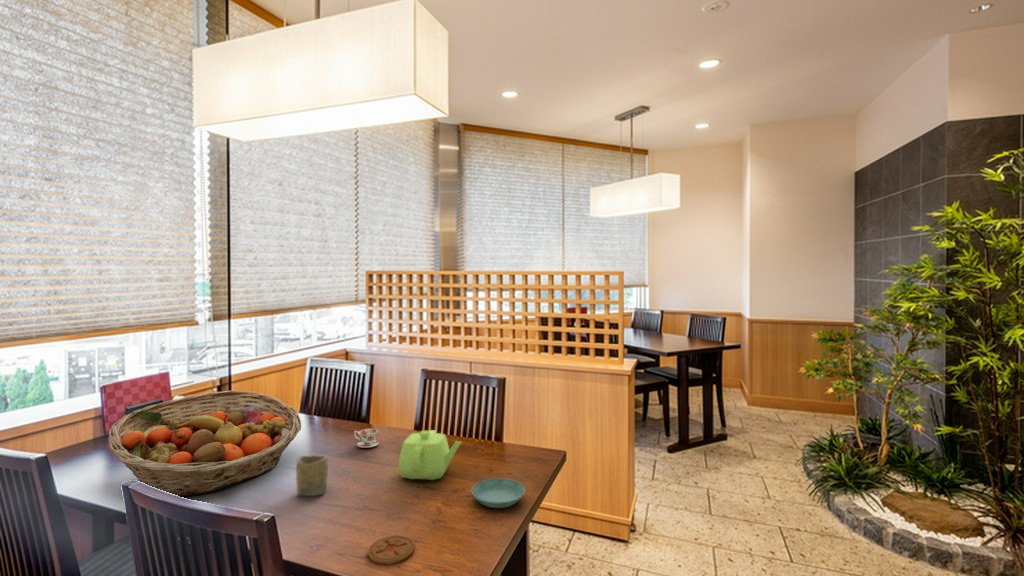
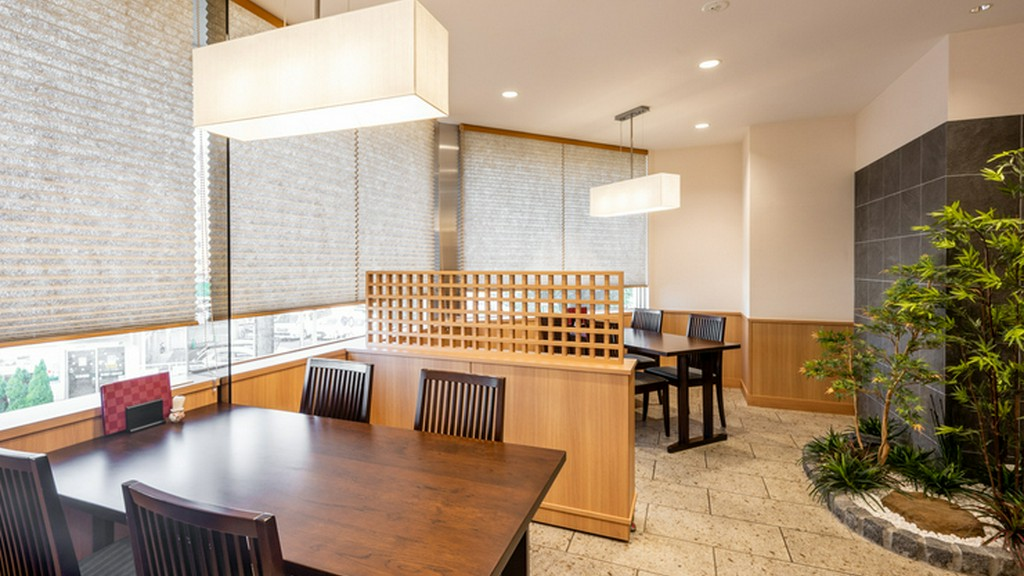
- saucer (498, 494)
- fruit basket (213, 438)
- coaster (391, 549)
- teapot (431, 453)
- teacup (365, 438)
- cup (312, 475)
